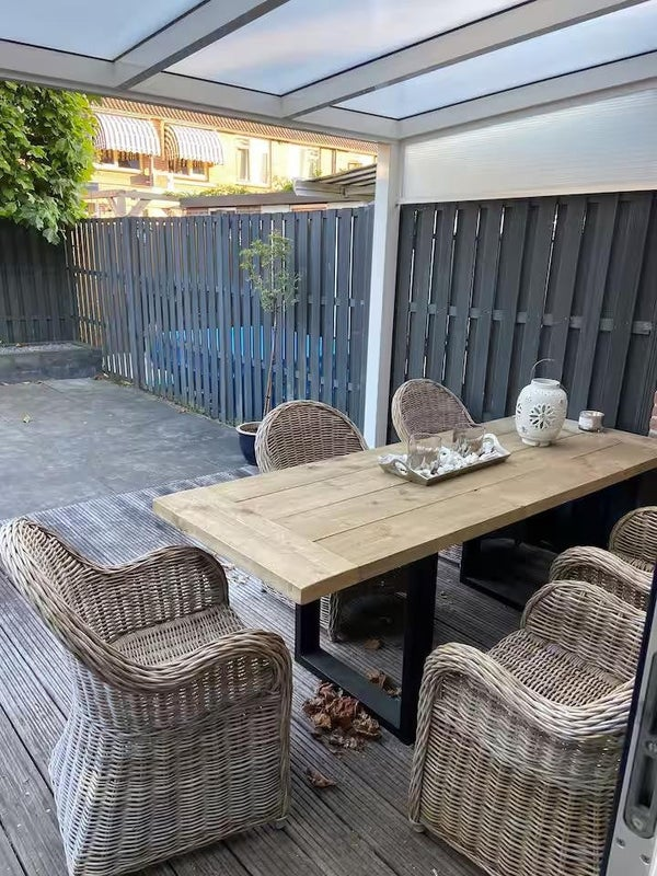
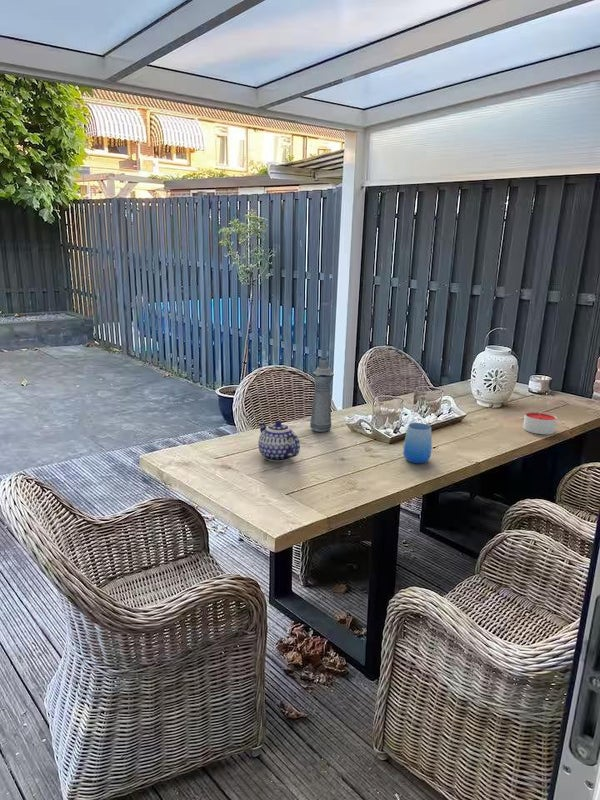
+ bottle (322, 394)
+ cup (418, 443)
+ teapot (277, 439)
+ candle (539, 422)
